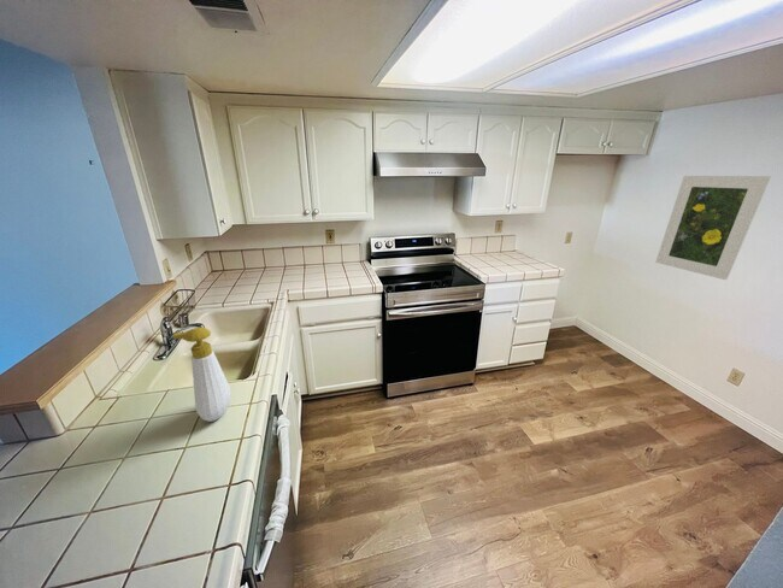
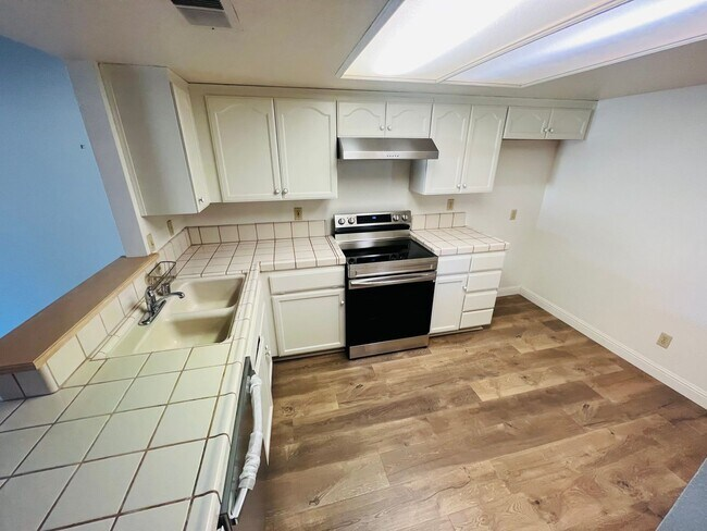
- soap bottle (204, 372)
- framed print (703, 225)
